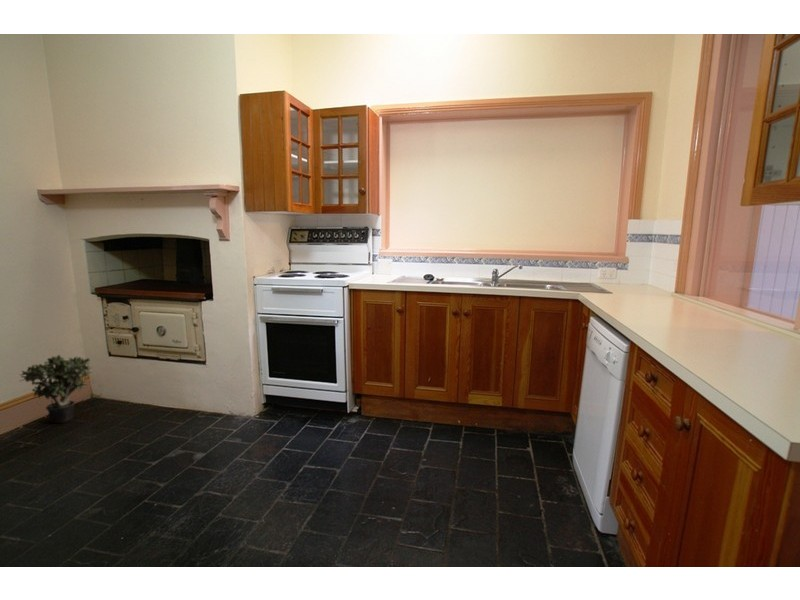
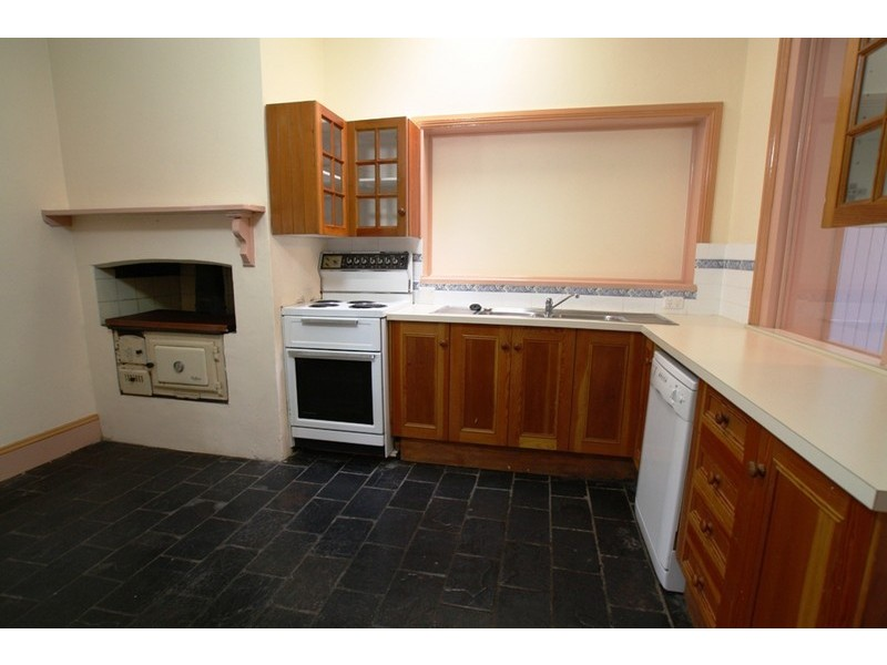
- potted plant (63, 387)
